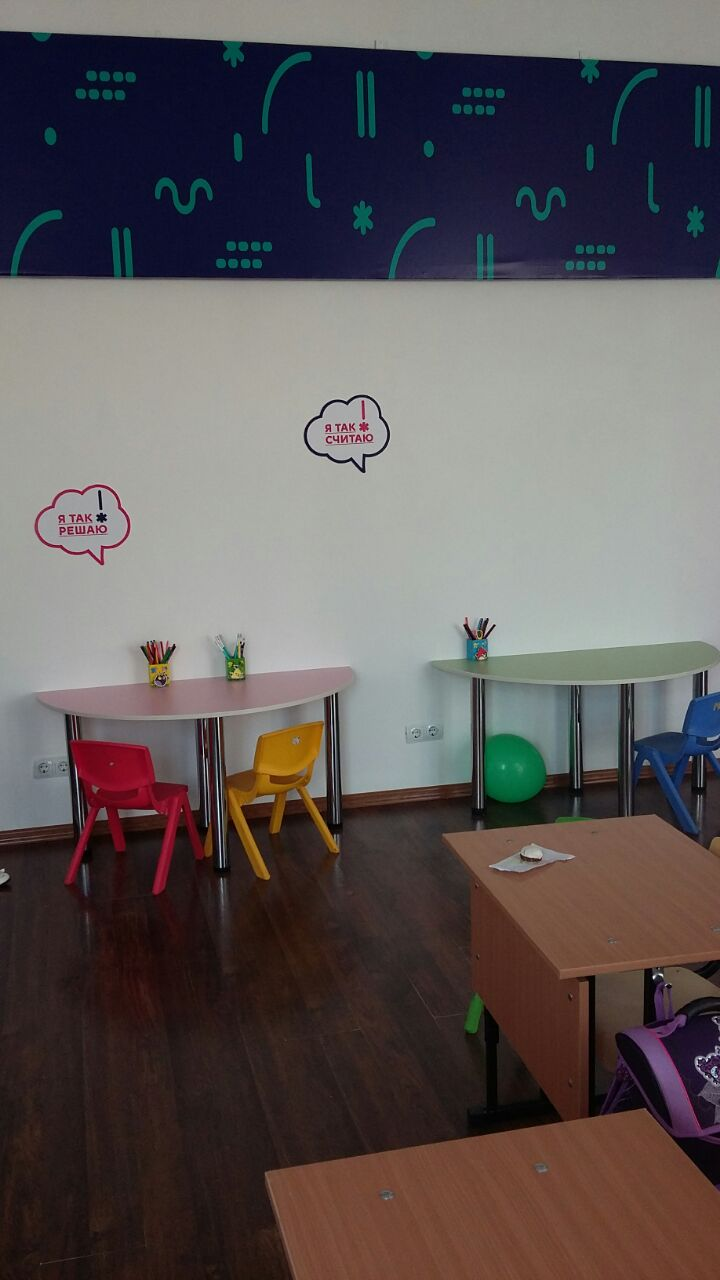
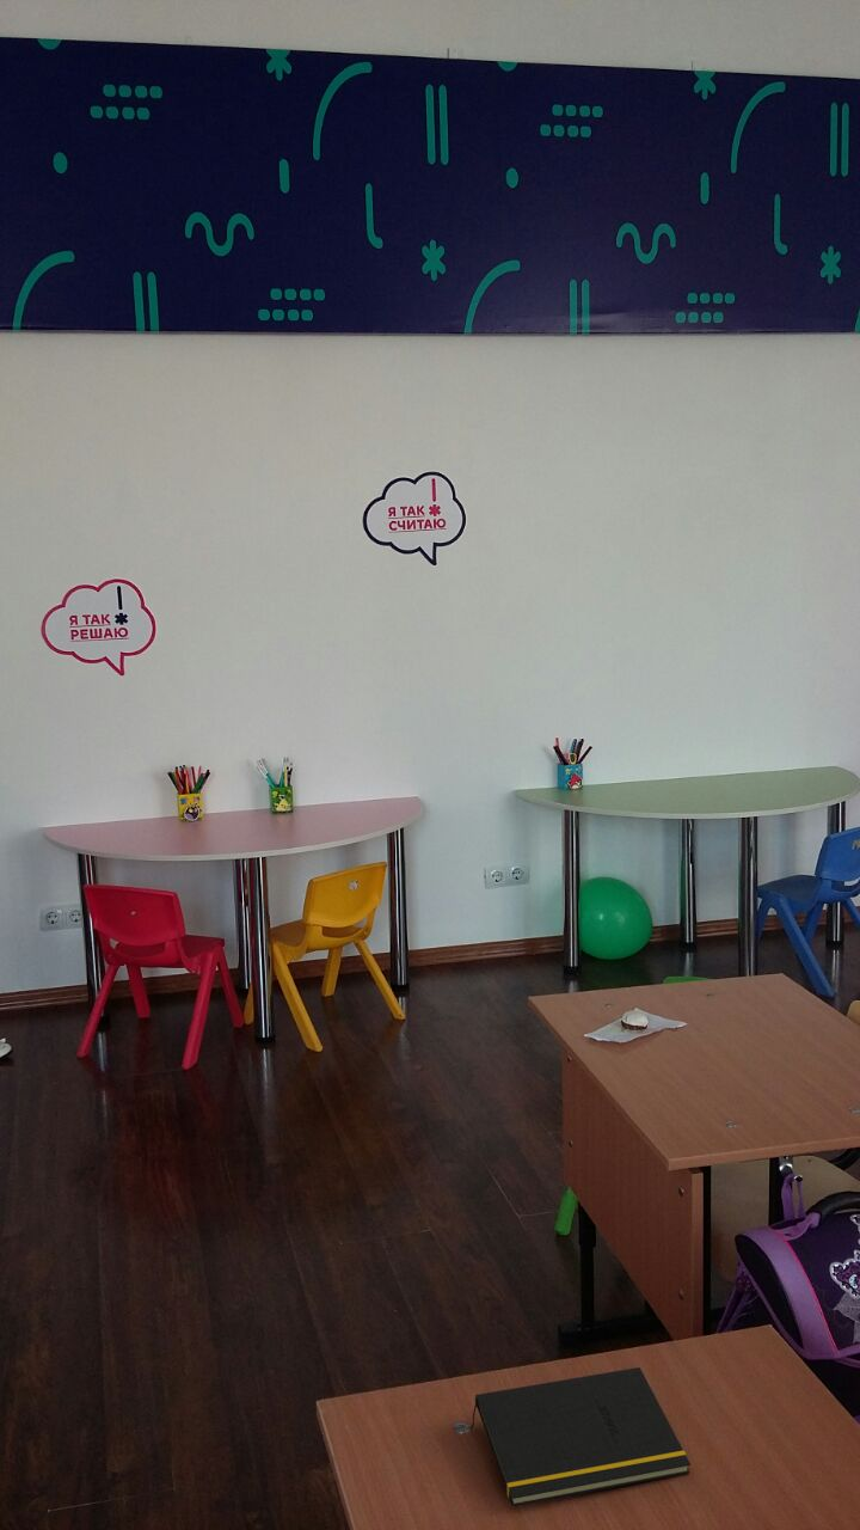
+ notepad (579, 1432)
